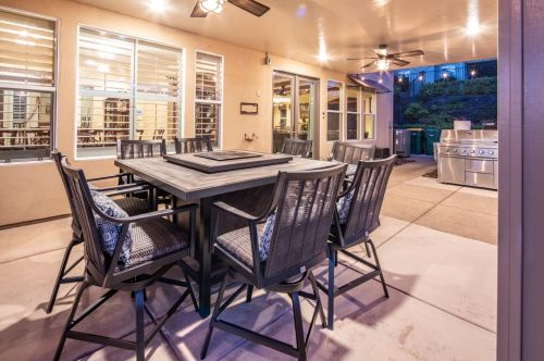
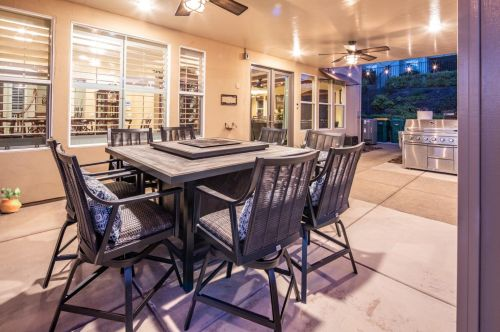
+ potted plant (9, 199)
